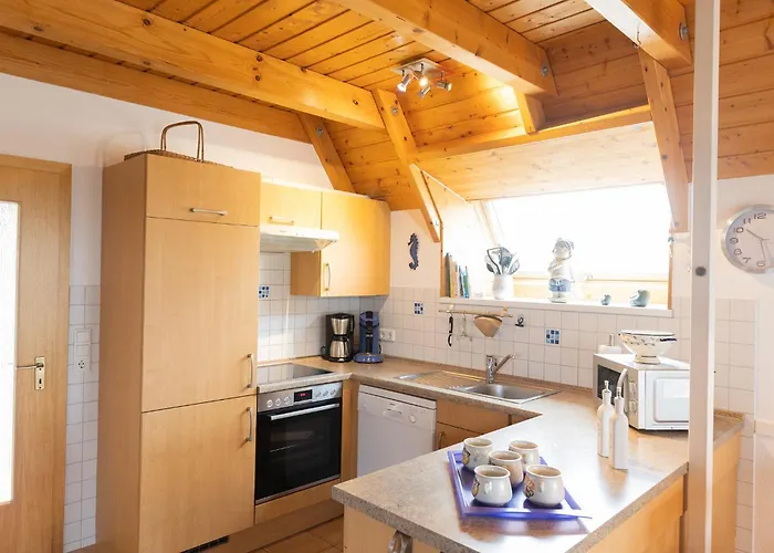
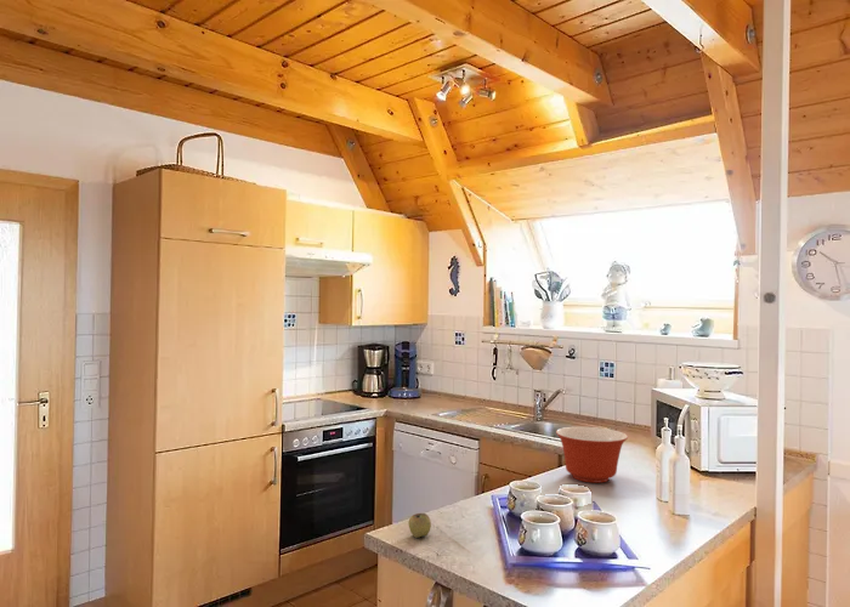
+ apple (420, 523)
+ mixing bowl (590, 455)
